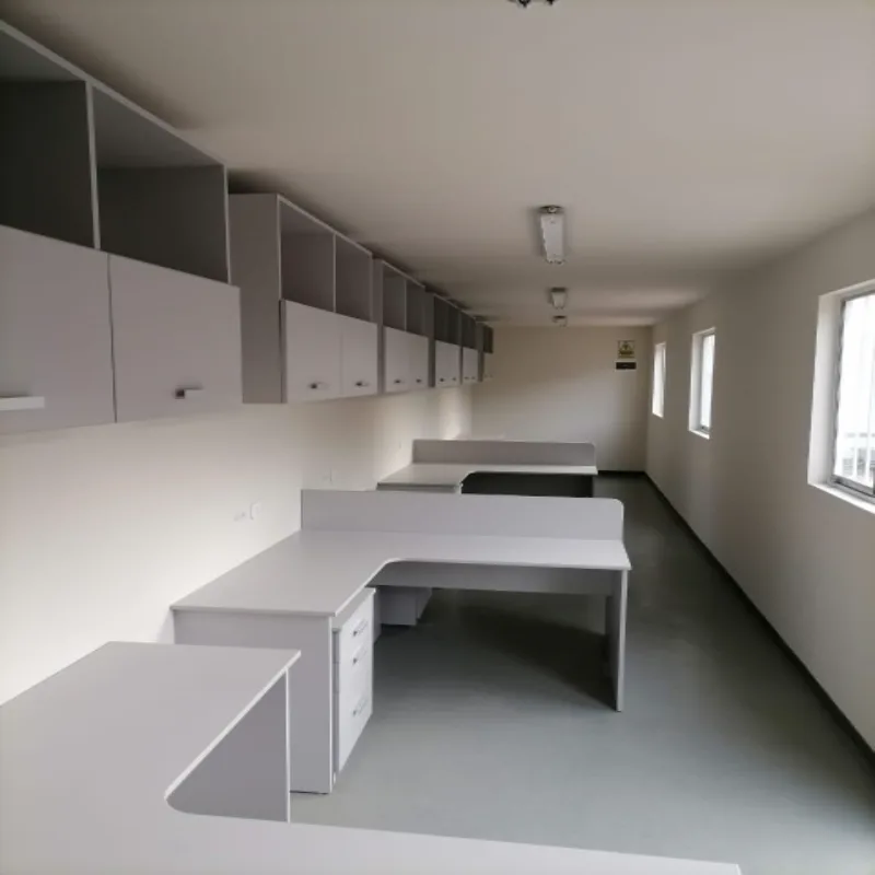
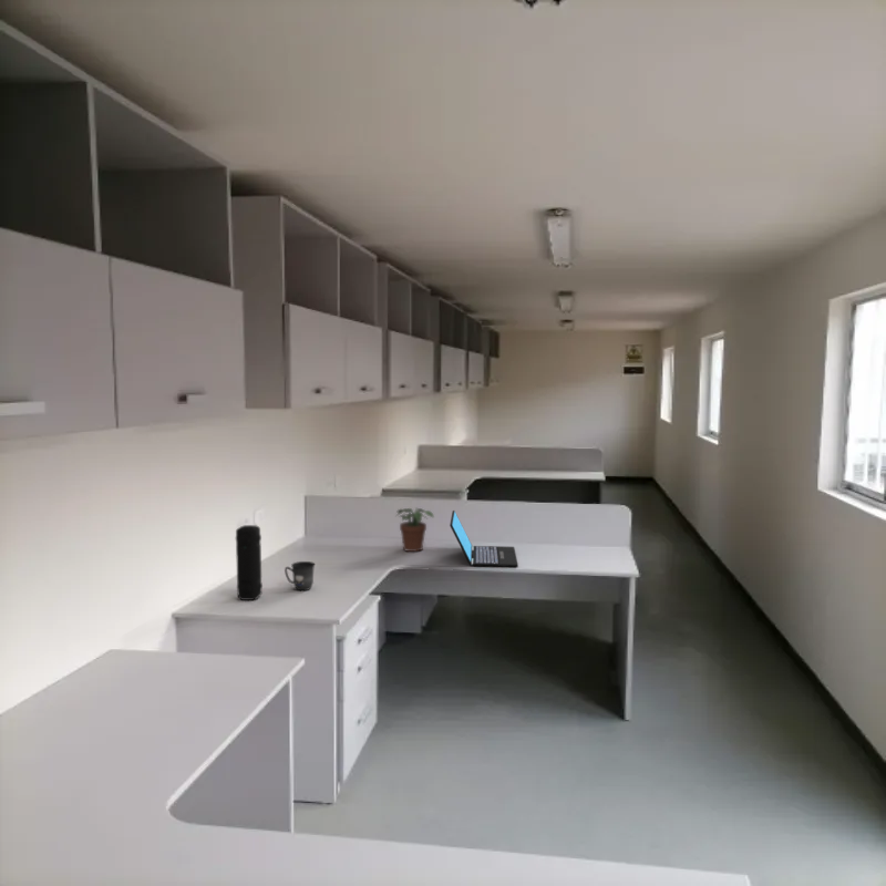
+ mug (299, 576)
+ speaker (248, 562)
+ potted plant (414, 528)
+ laptop (483, 546)
